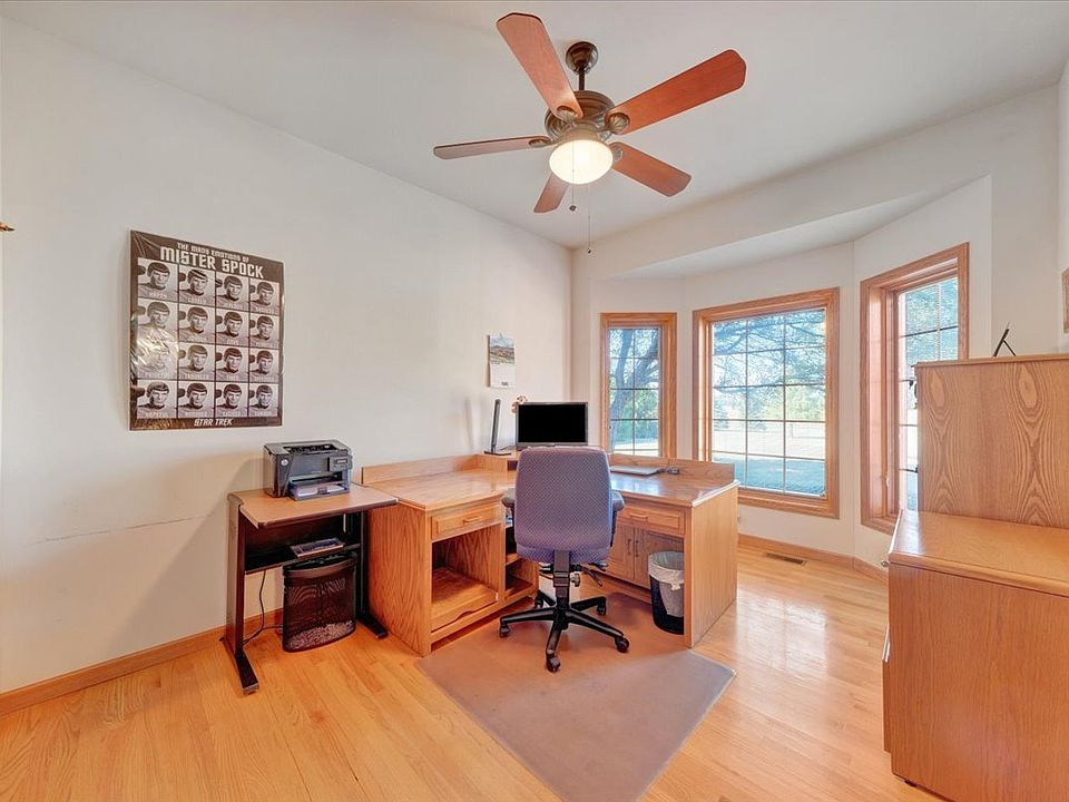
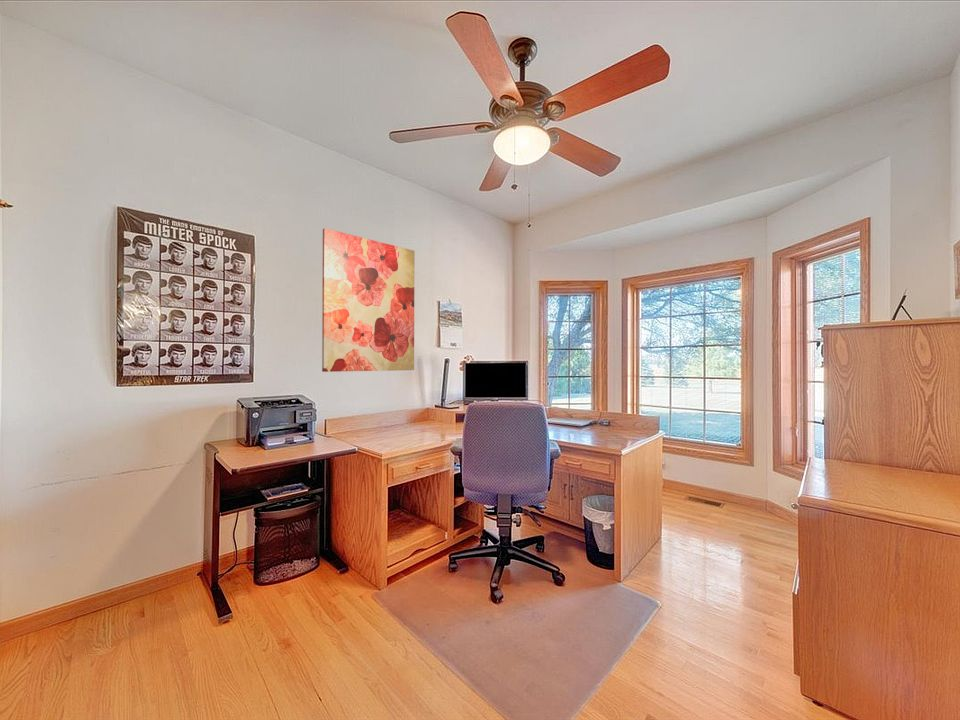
+ wall art (372, 305)
